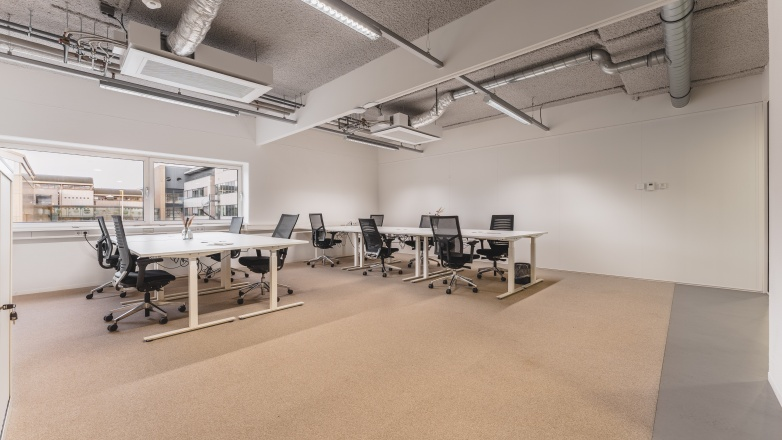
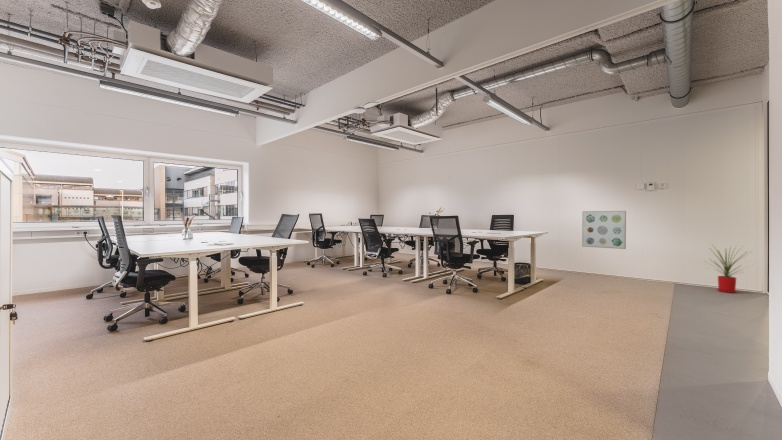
+ wall art (603, 229)
+ house plant (727, 267)
